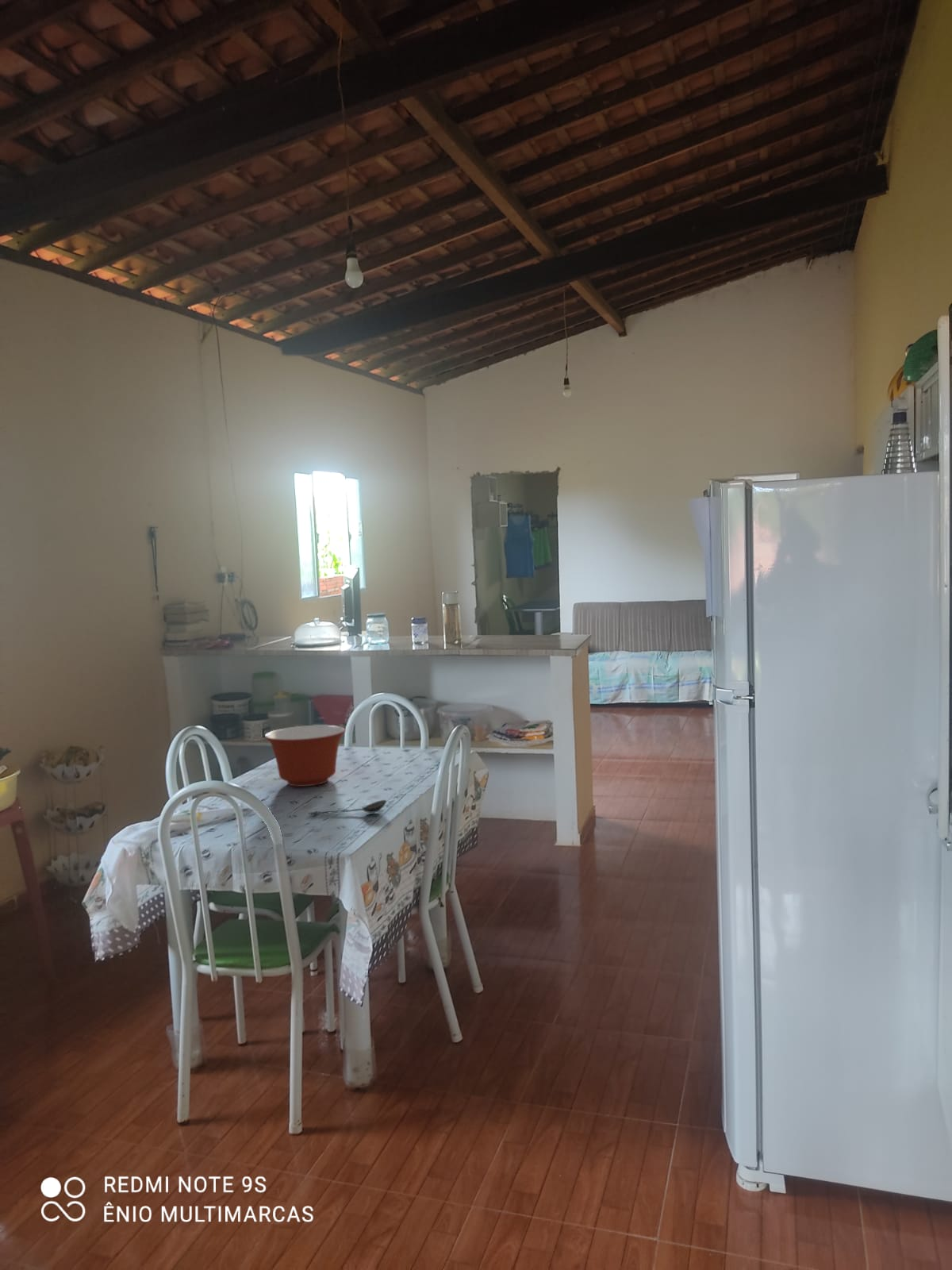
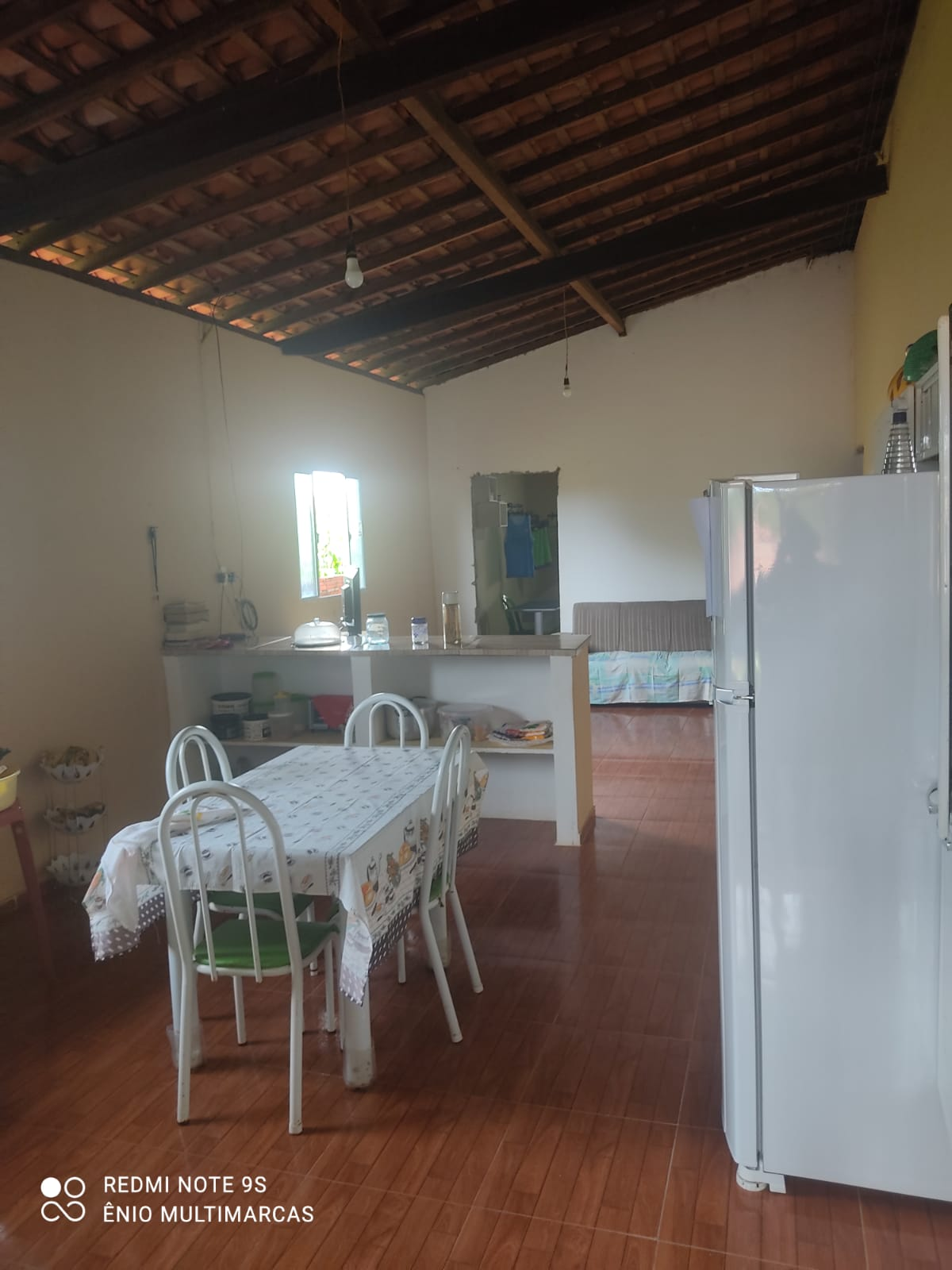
- mixing bowl (306, 756)
- spoon (348, 810)
